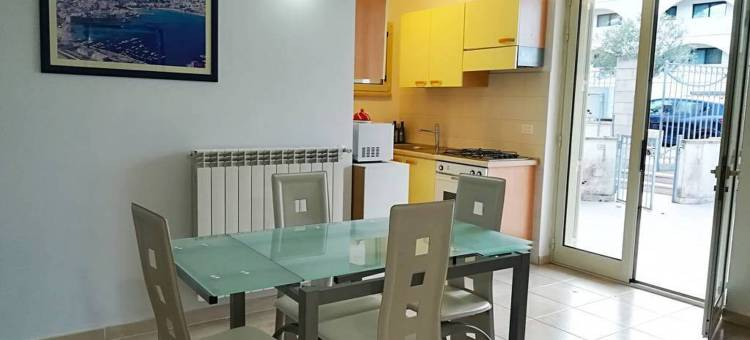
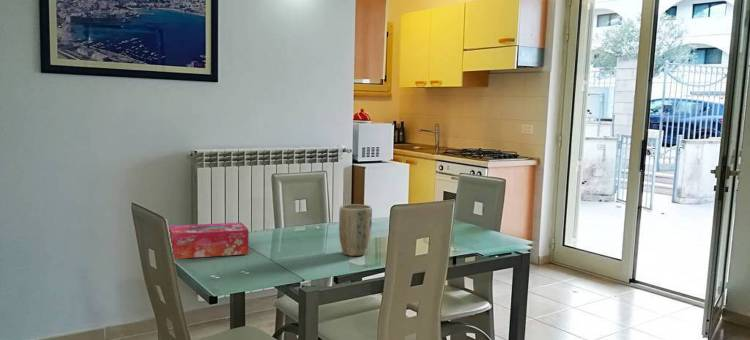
+ plant pot (355, 230)
+ tissue box (208, 239)
